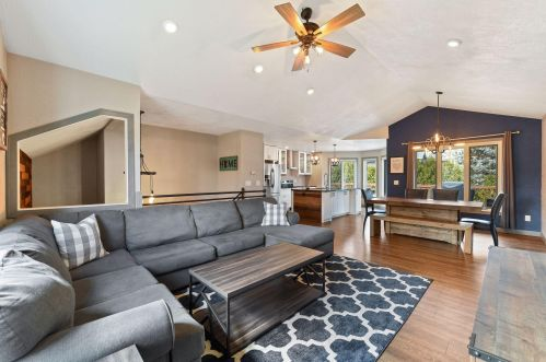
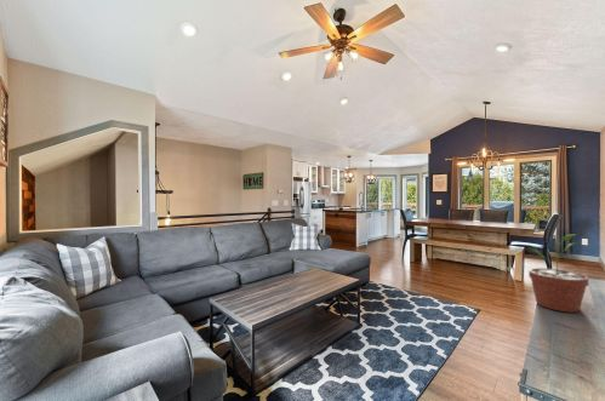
+ potted plant (557, 268)
